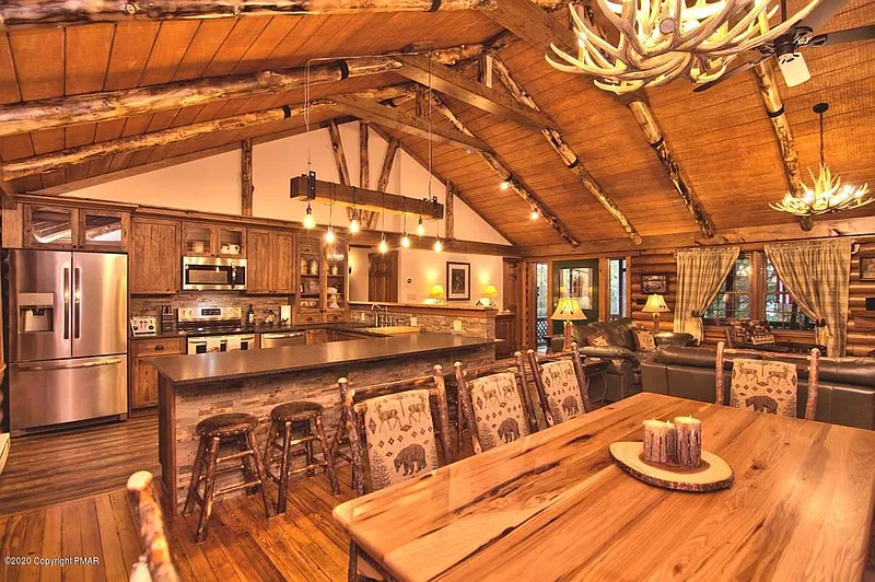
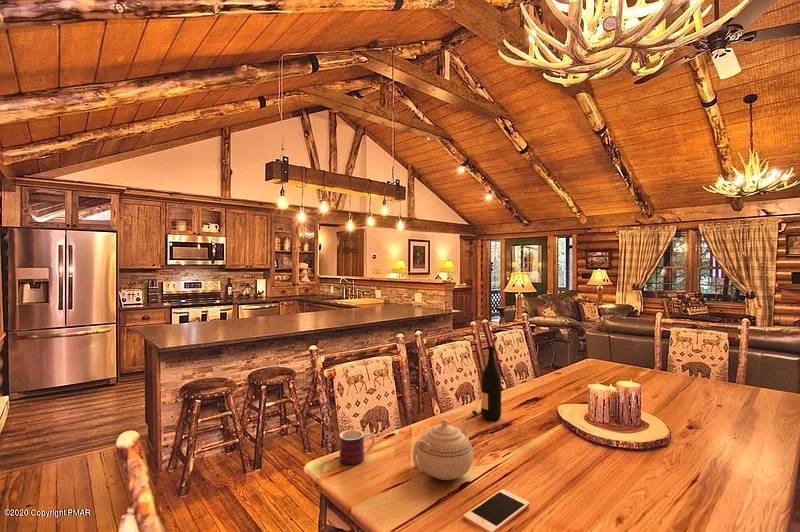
+ wine bottle (487, 381)
+ mug (357, 445)
+ cell phone (497, 510)
+ teapot (443, 447)
